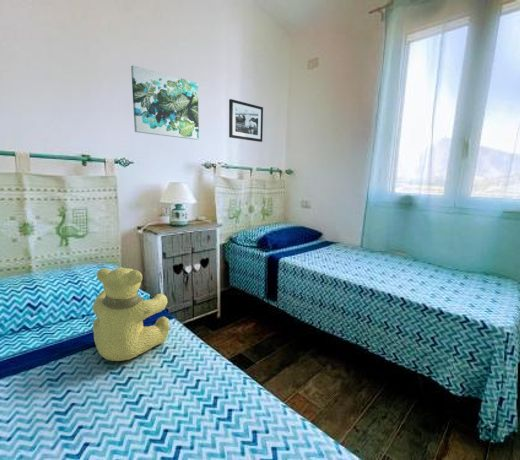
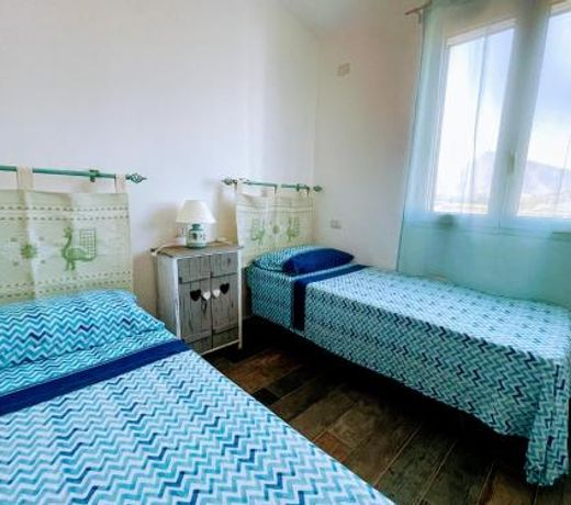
- picture frame (246, 121)
- wall art (168, 106)
- teddy bear (121, 309)
